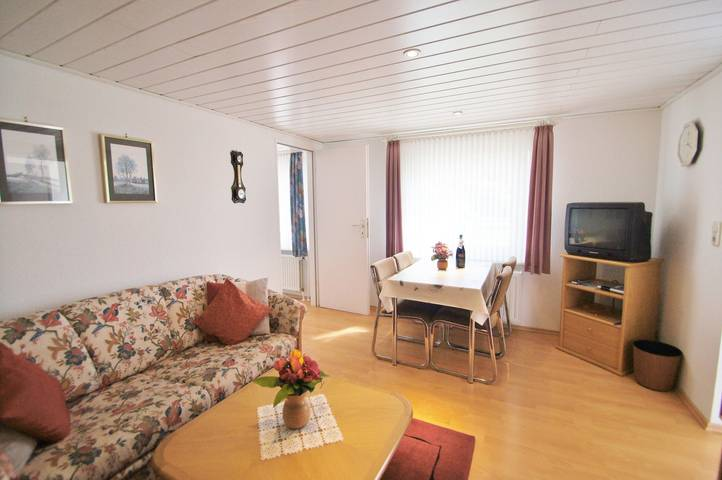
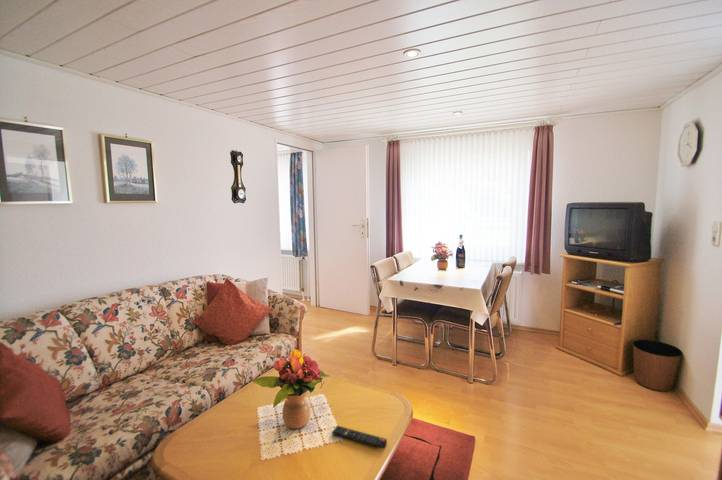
+ remote control (359, 437)
